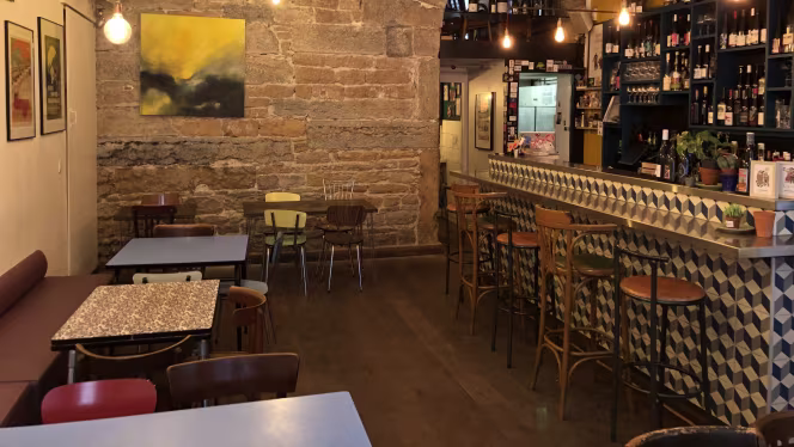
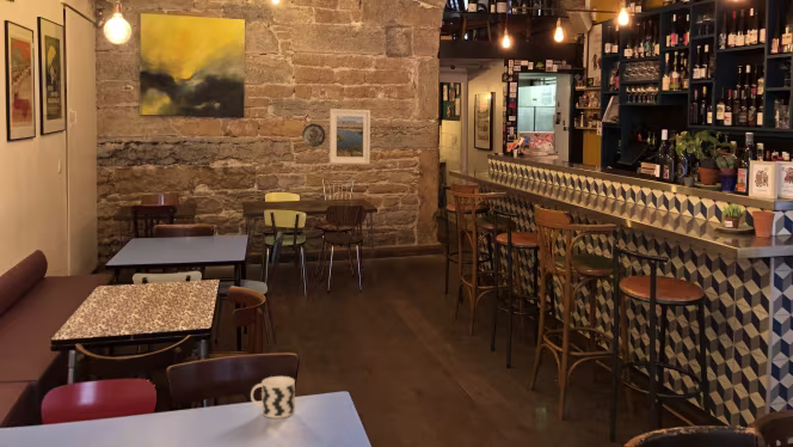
+ cup (272, 397)
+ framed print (349, 136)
+ decorative plate (313, 135)
